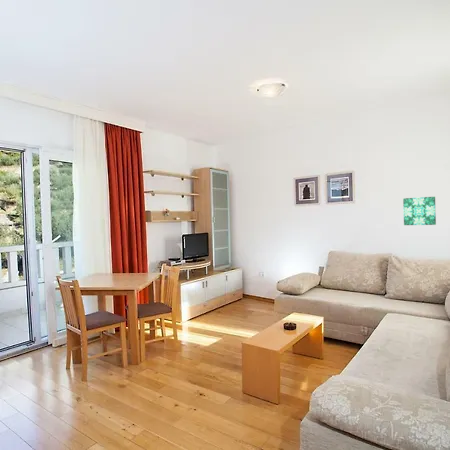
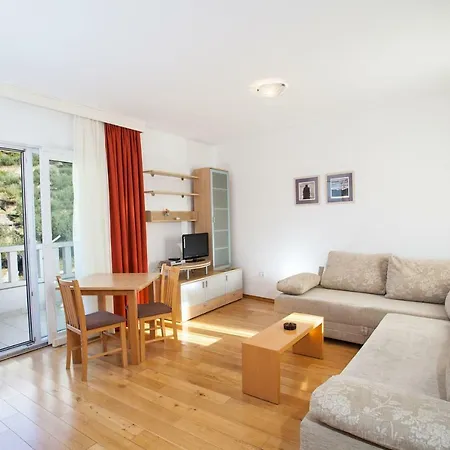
- wall art (419, 211)
